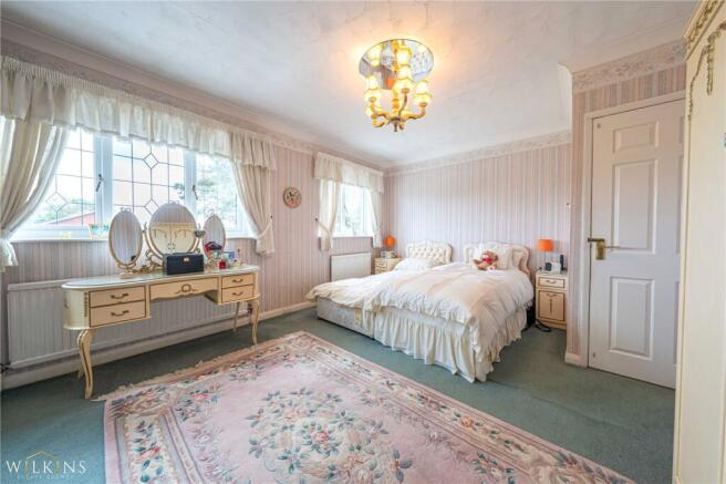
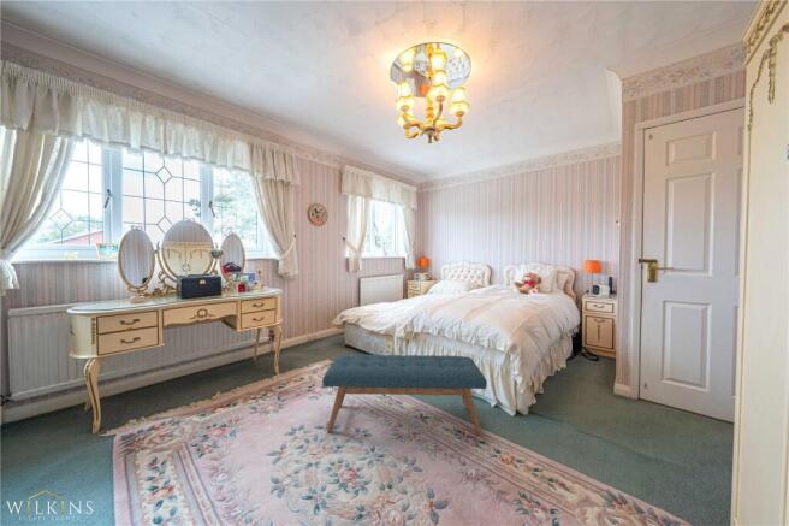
+ bench (403, 390)
